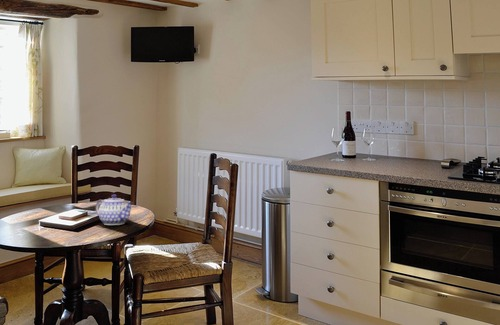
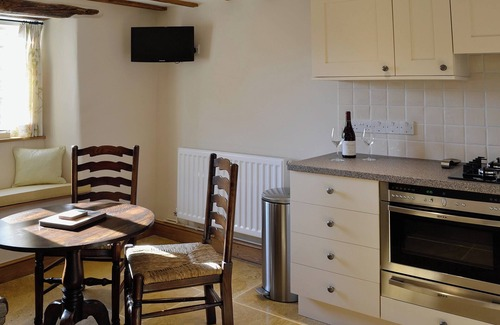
- teapot (114, 209)
